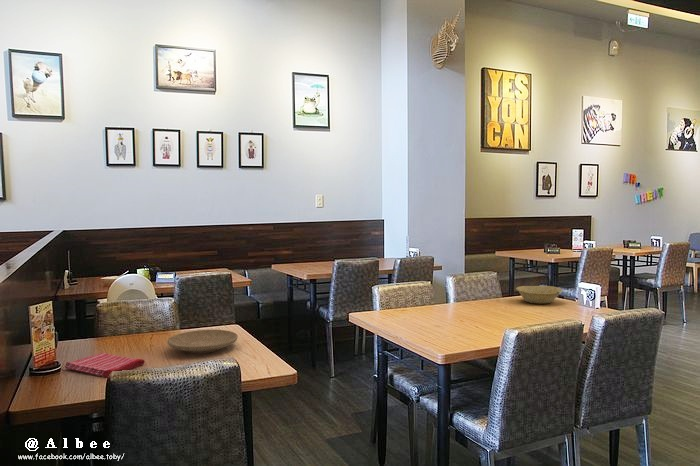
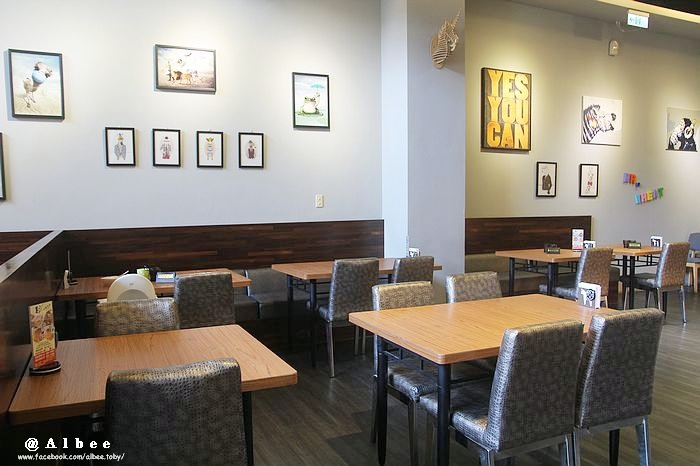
- dish towel (105, 363)
- bowl (538, 295)
- plate (203, 342)
